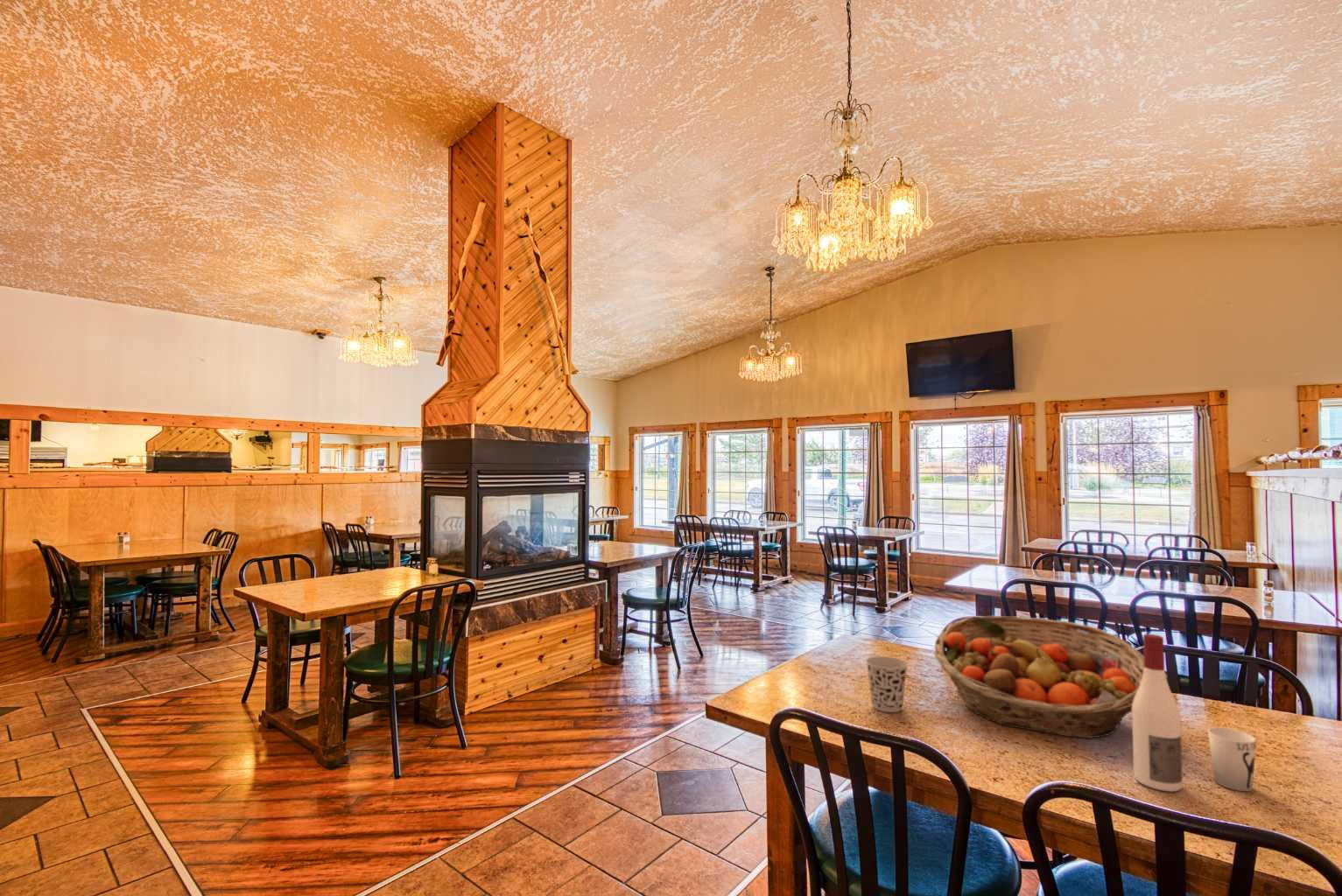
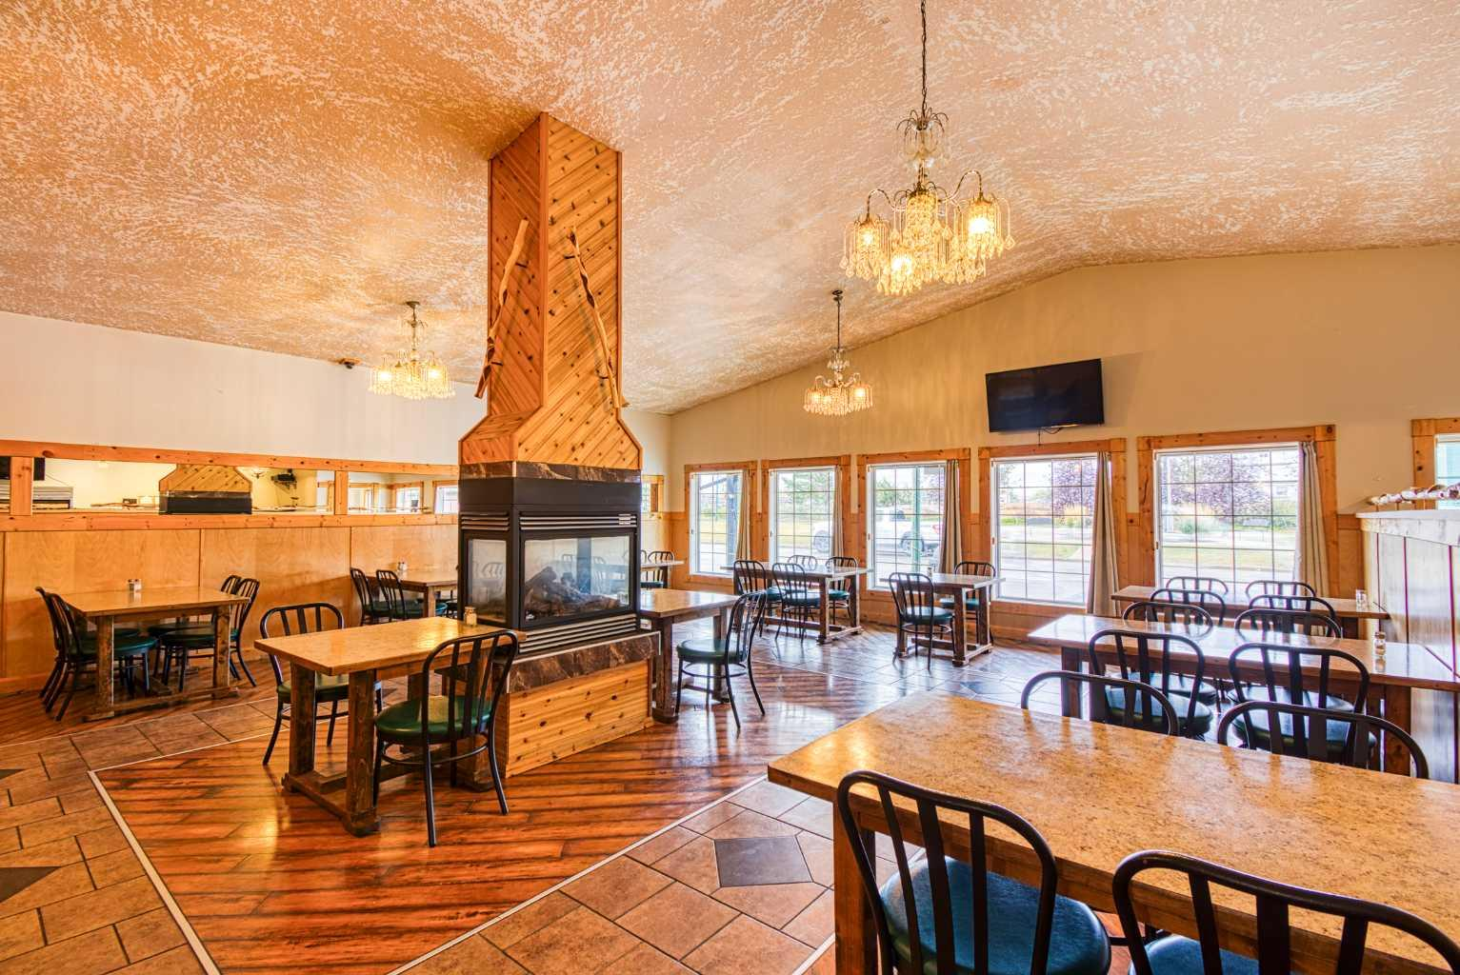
- cup (1232, 759)
- cup (887, 684)
- alcohol (1155, 709)
- fruit basket (1036, 671)
